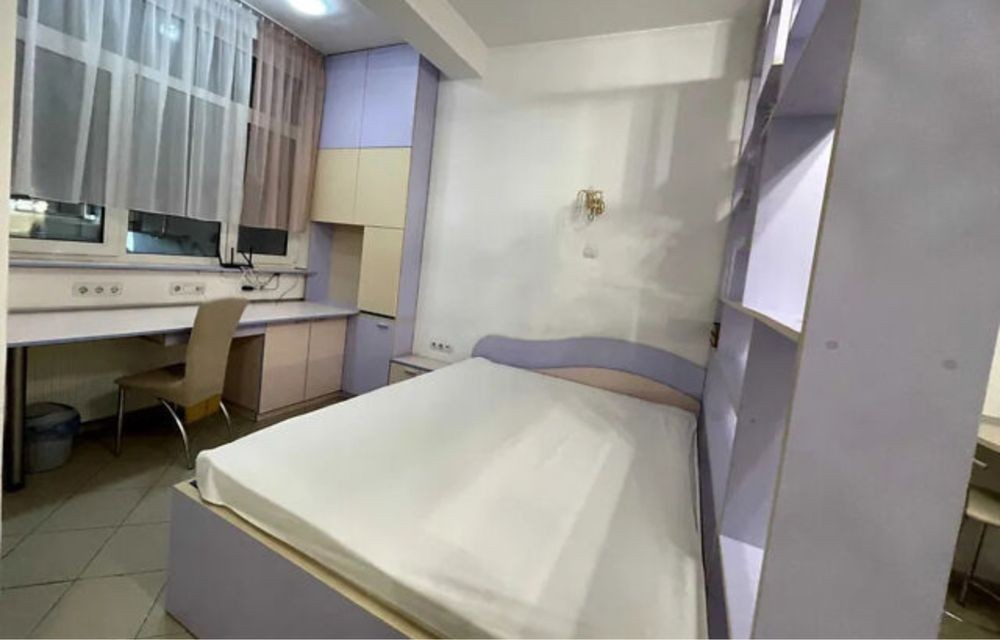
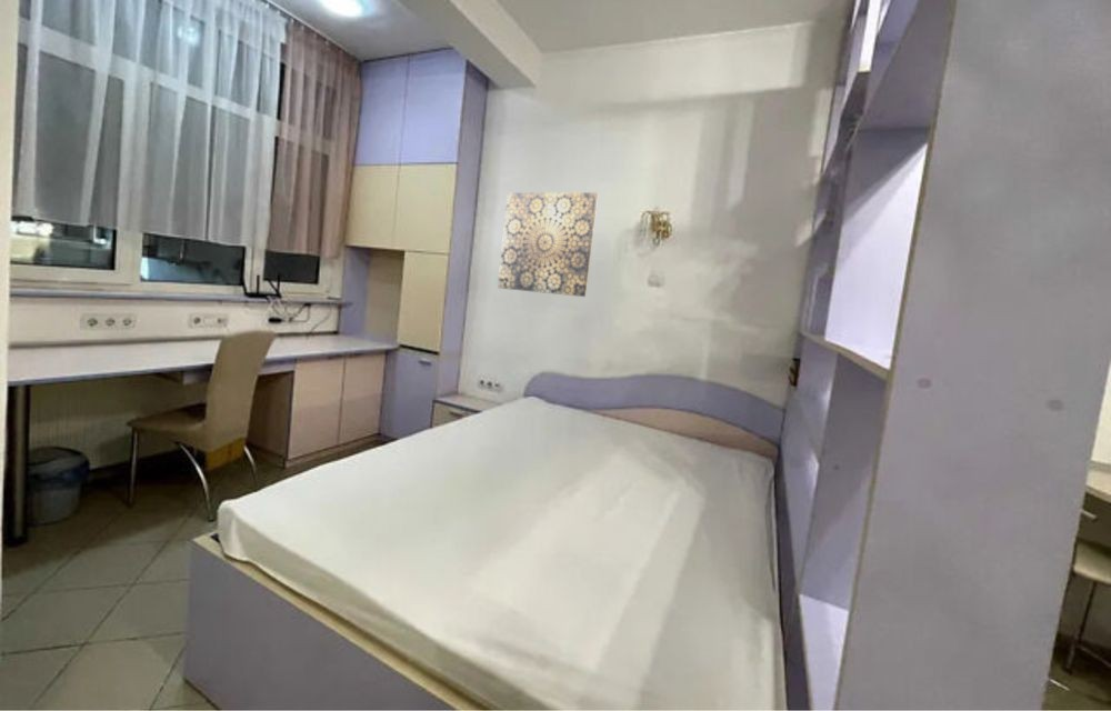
+ wall art (544, 242)
